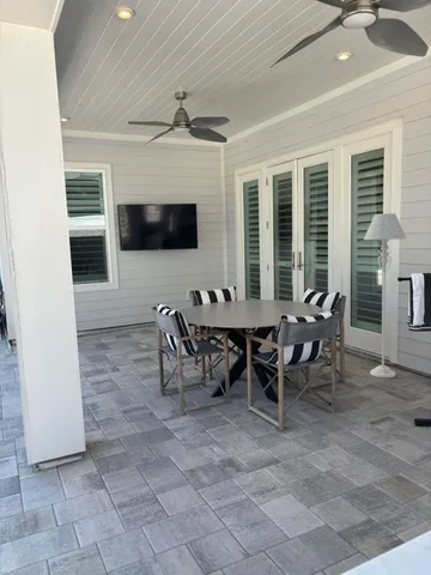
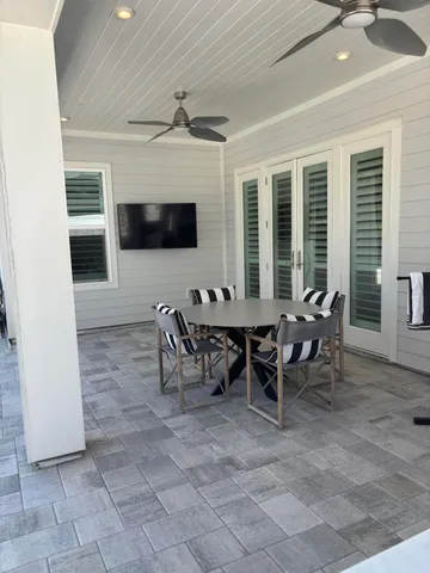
- floor lamp (383, 295)
